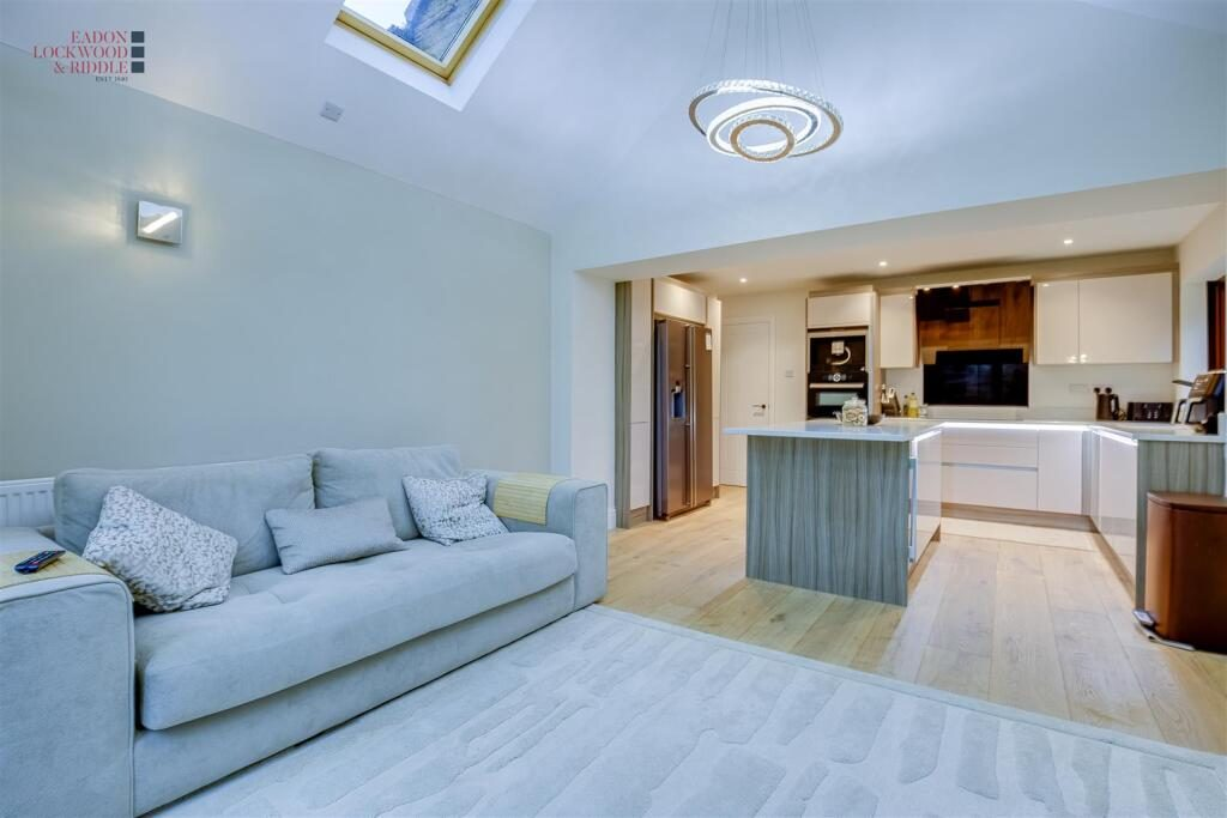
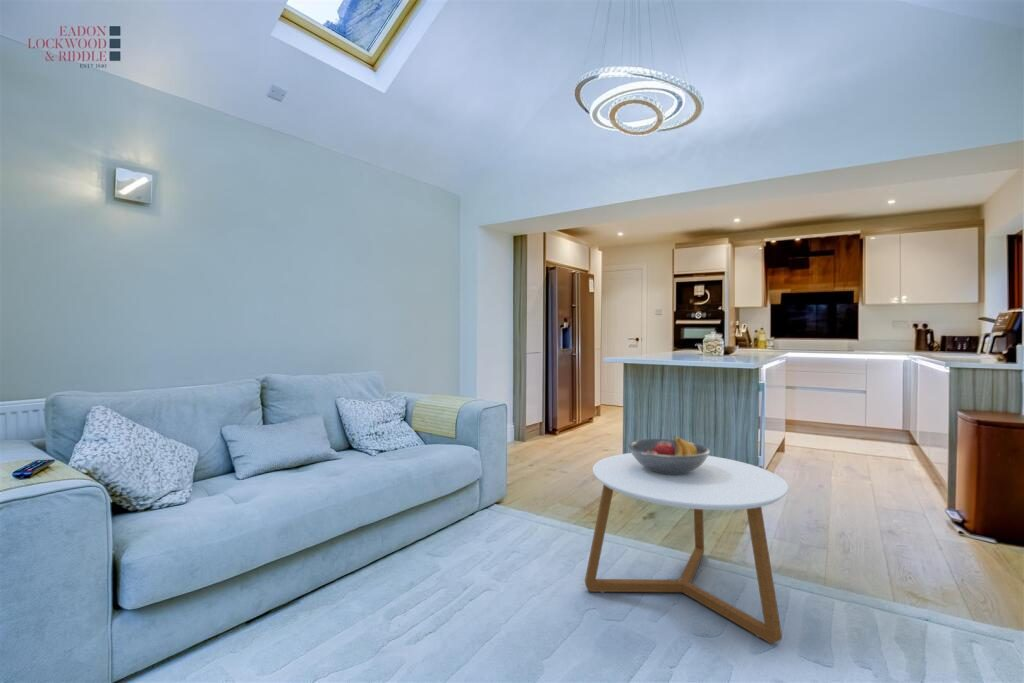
+ coffee table (695, 532)
+ fruit bowl (668, 454)
